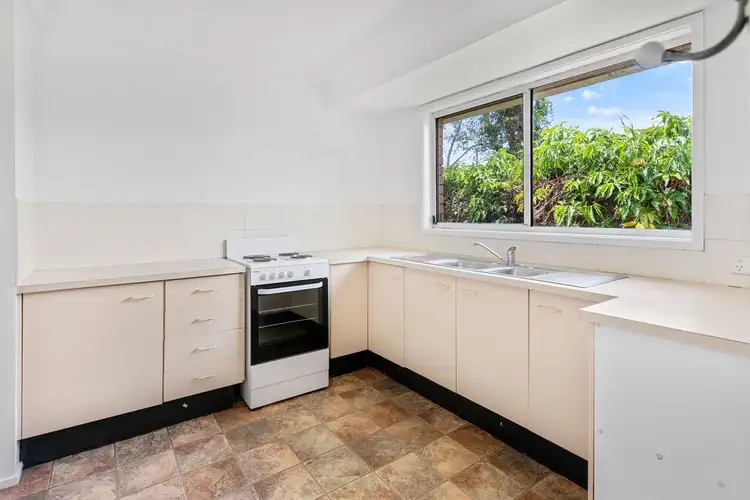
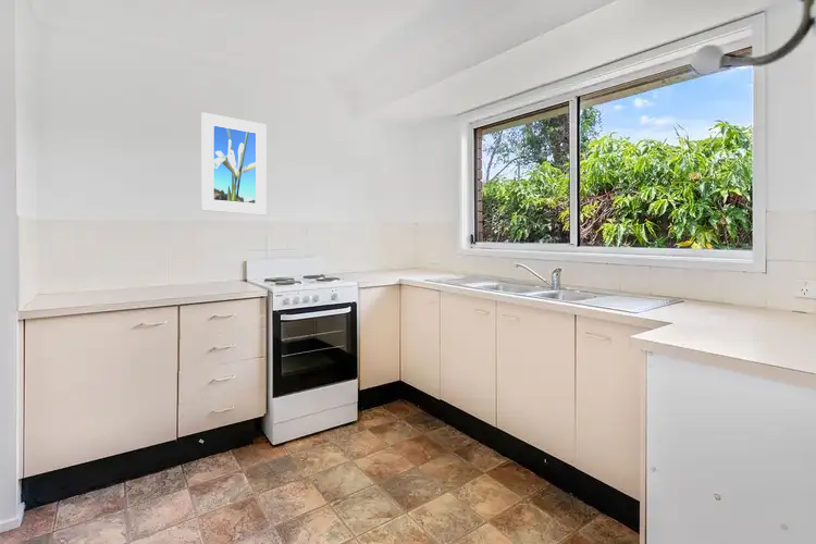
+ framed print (235, 165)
